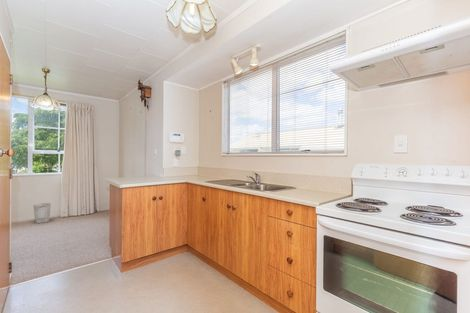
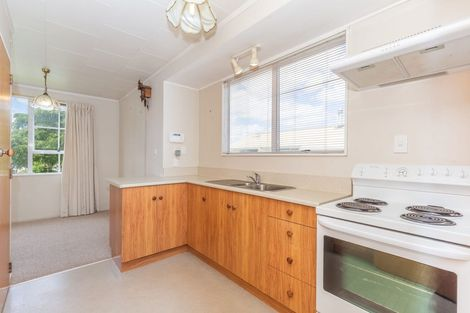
- wastebasket (42, 212)
